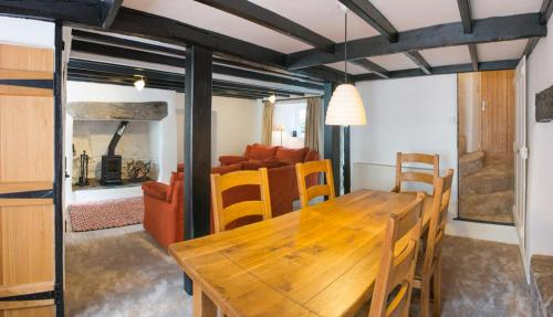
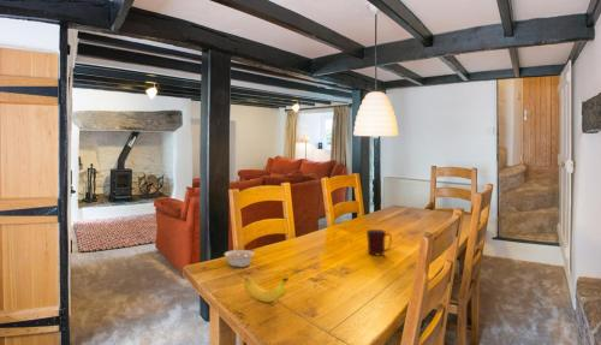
+ legume (238, 257)
+ mug (379, 242)
+ banana (266, 290)
